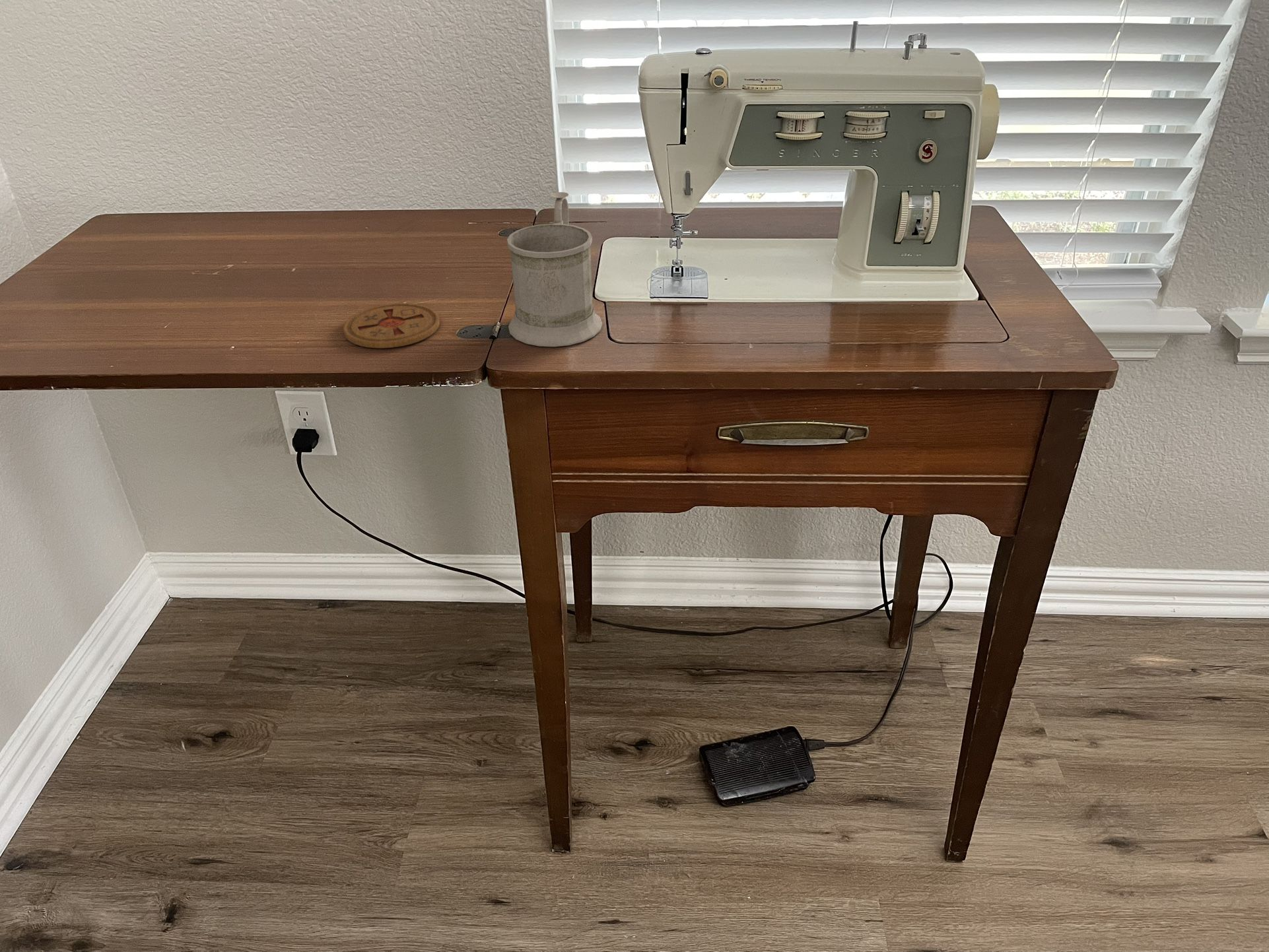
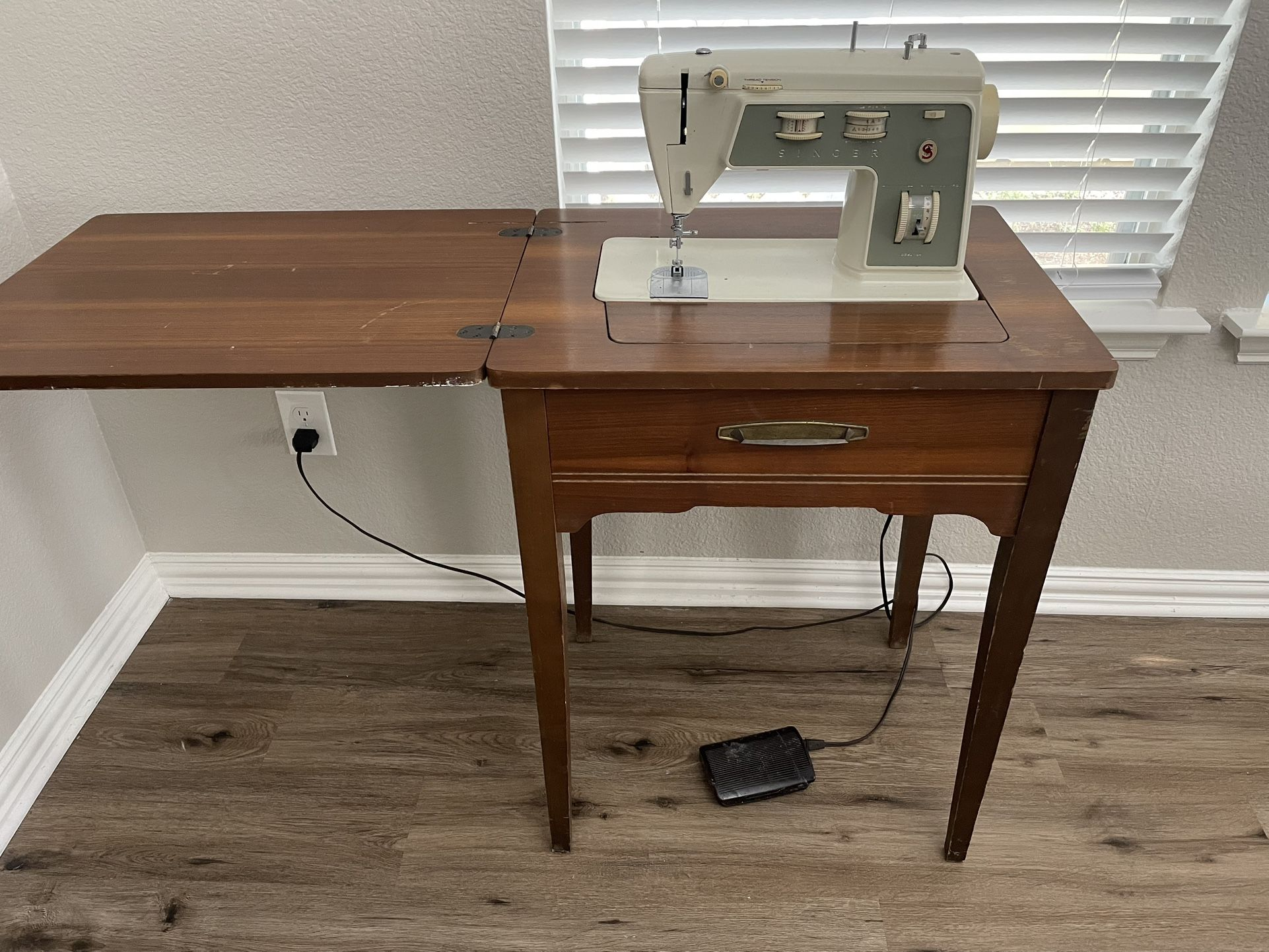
- coaster (392, 325)
- mug (556, 263)
